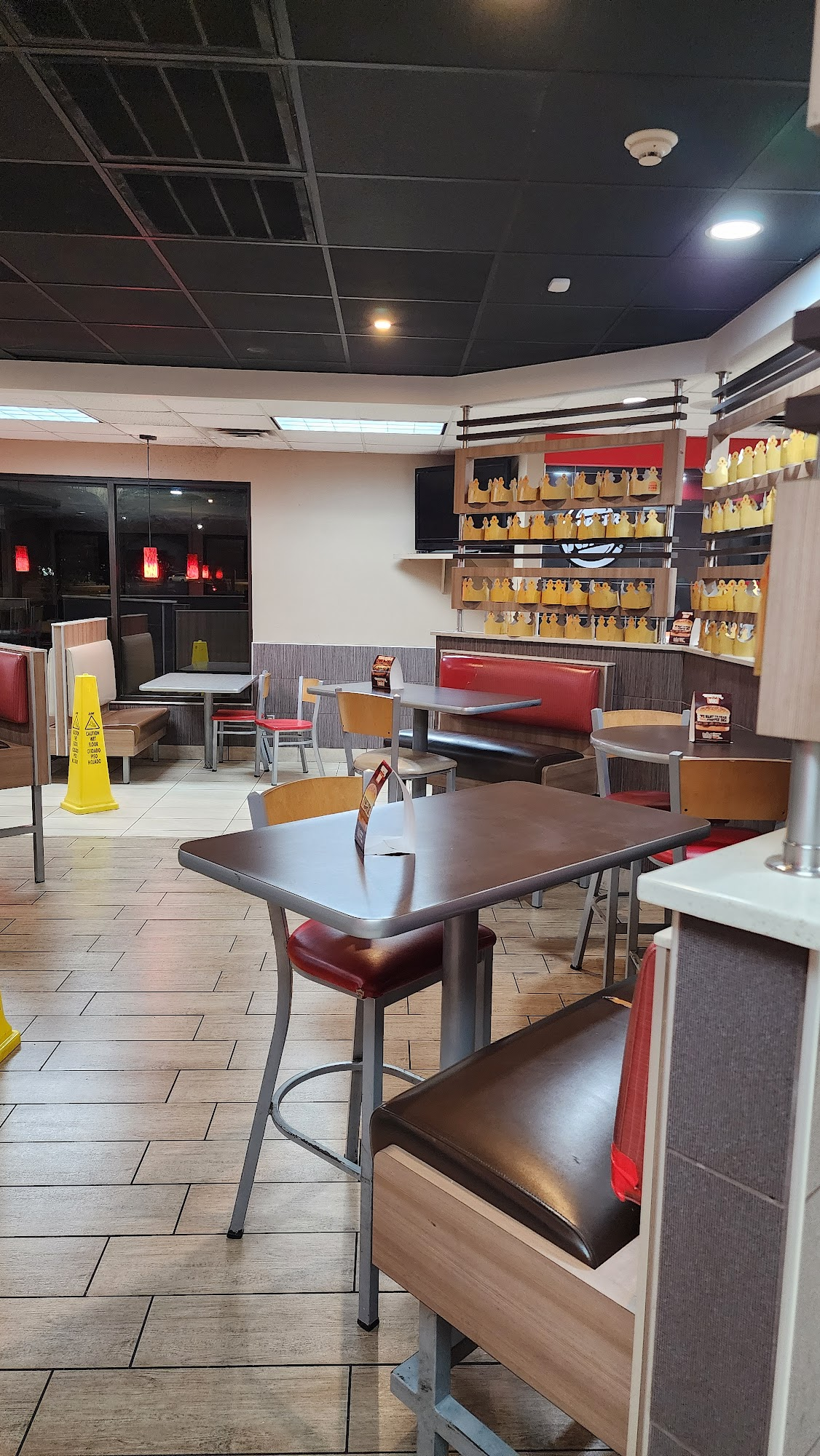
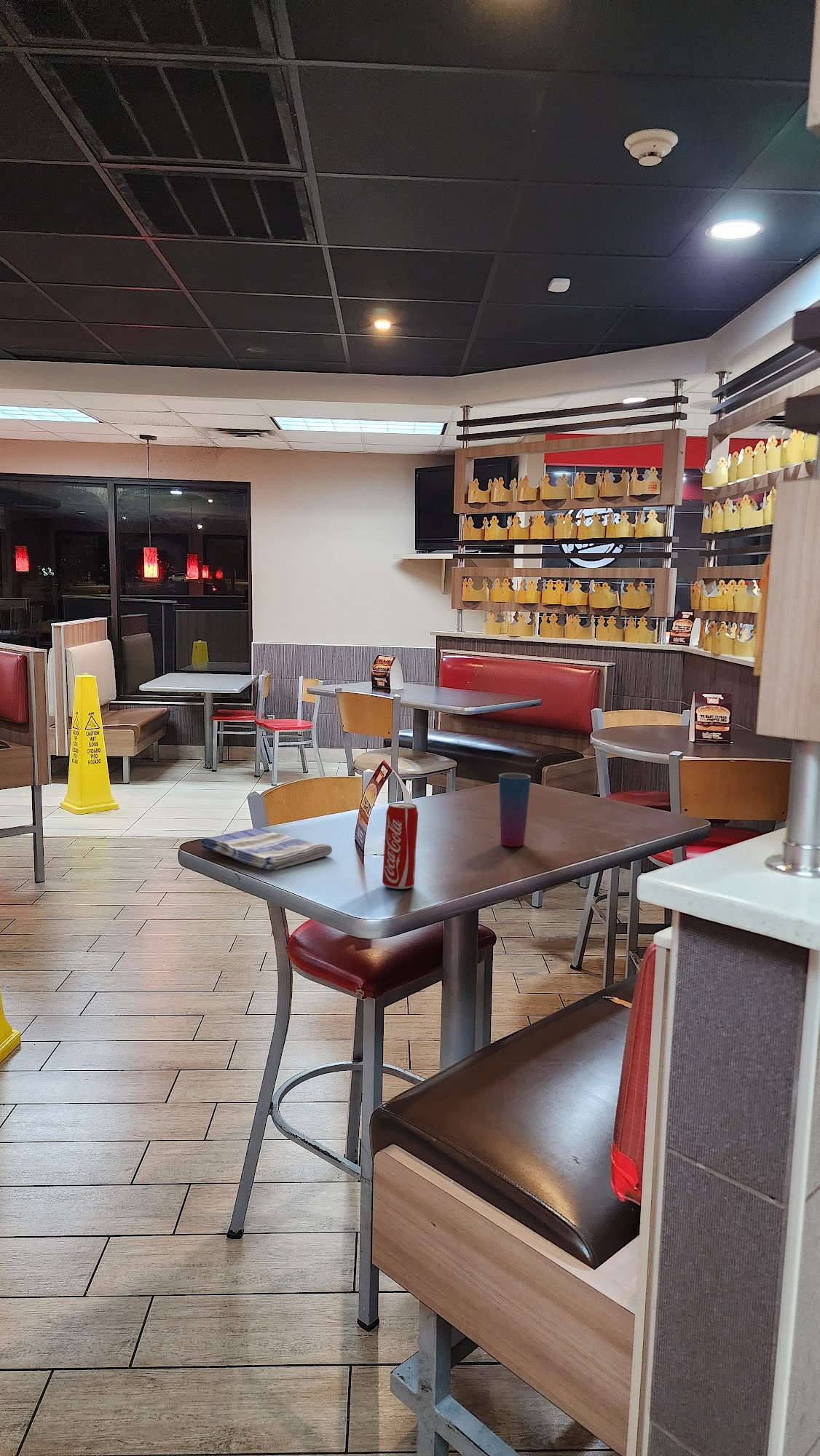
+ cup (513, 810)
+ dish towel (266, 845)
+ beverage can (400, 845)
